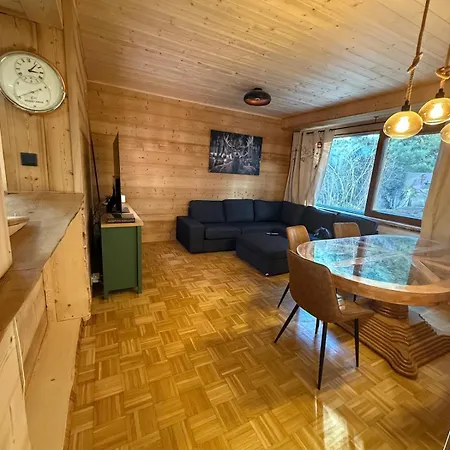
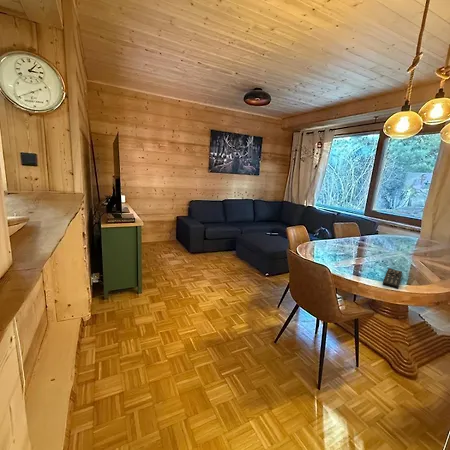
+ remote control (392, 277)
